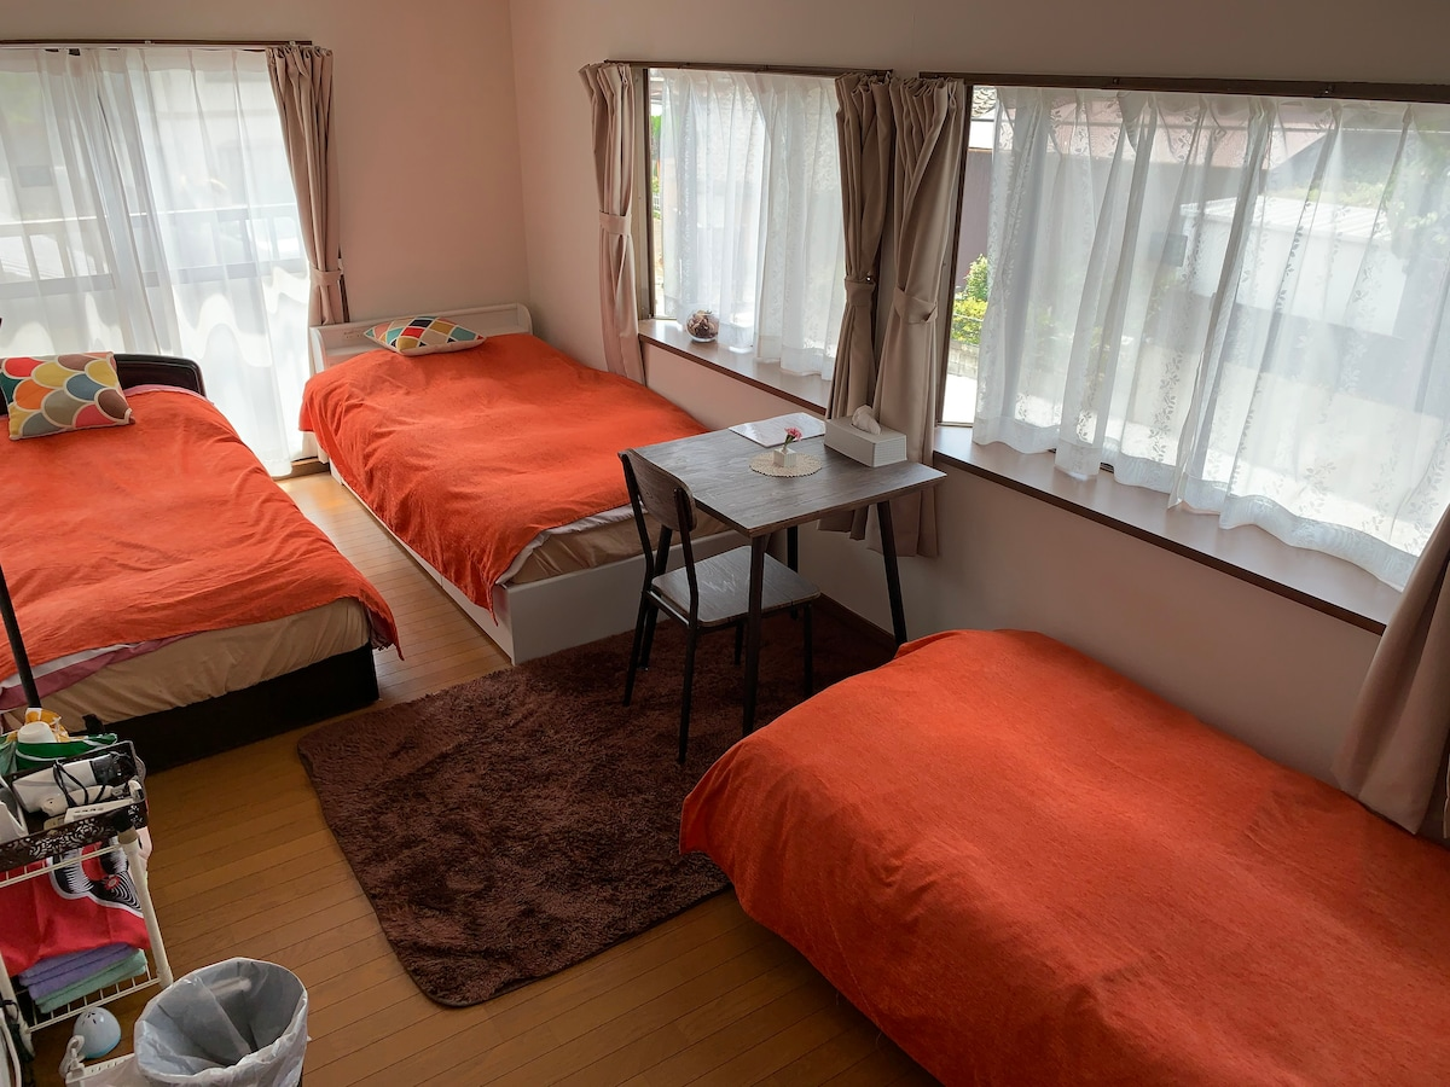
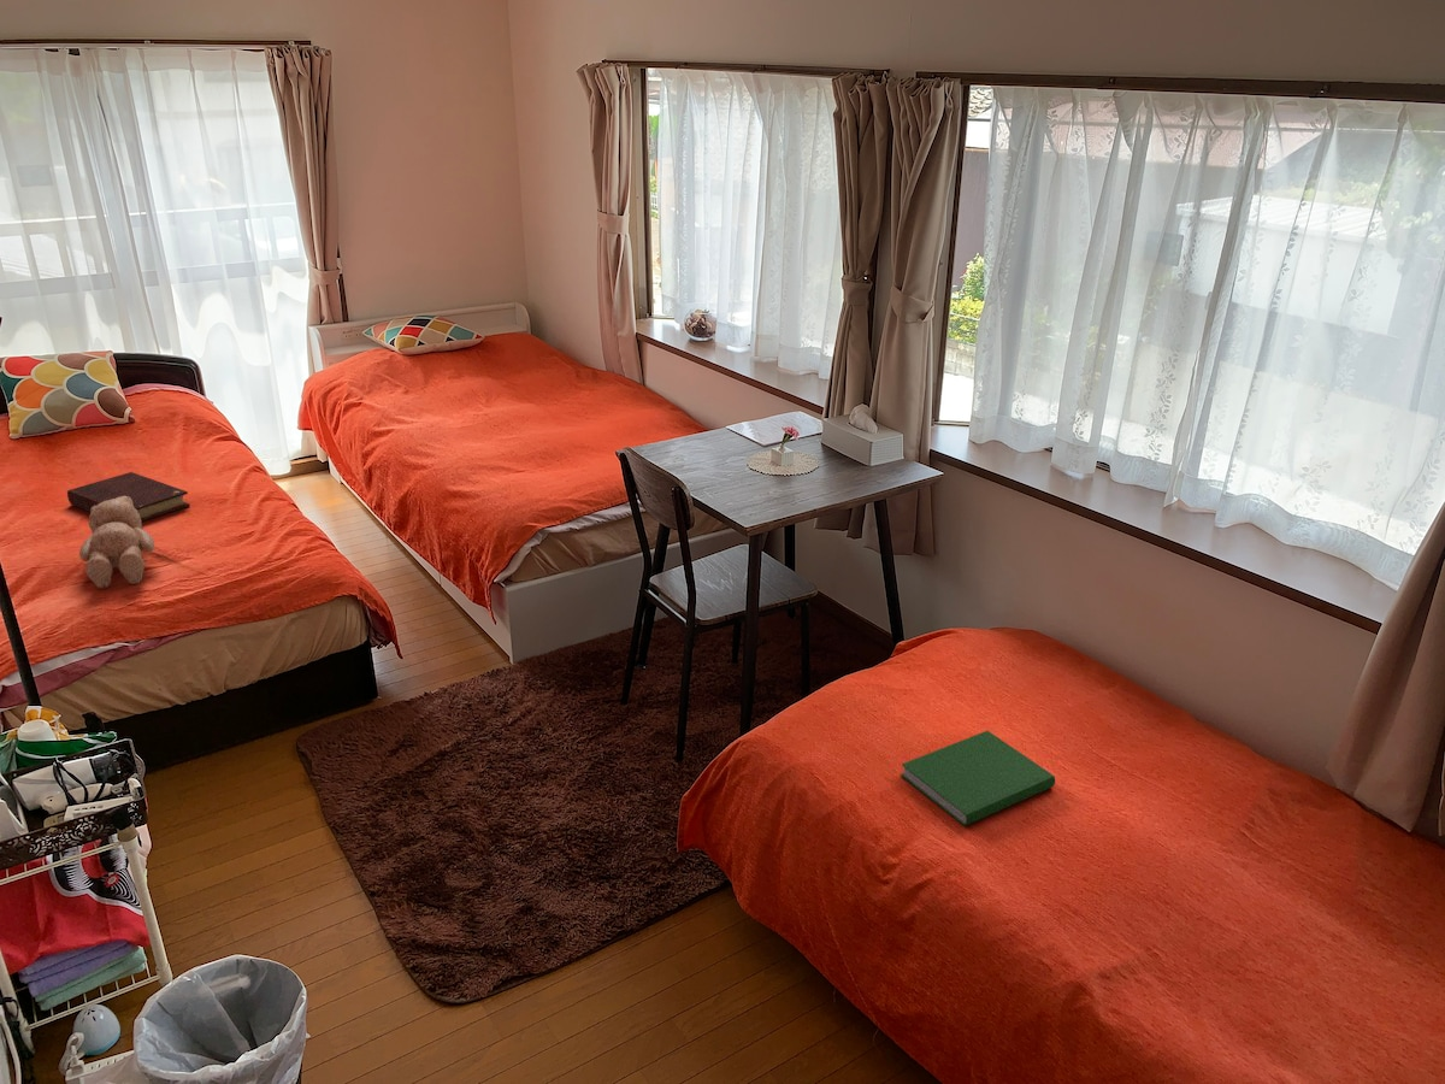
+ hardcover book (977, 776)
+ book (129, 496)
+ teddy bear (117, 537)
